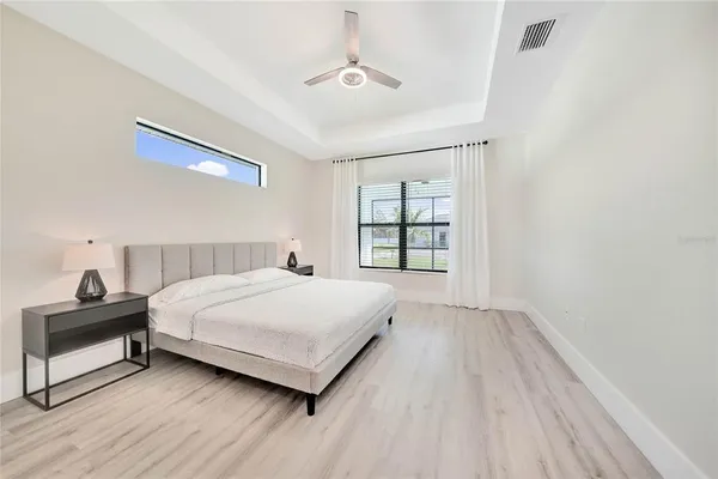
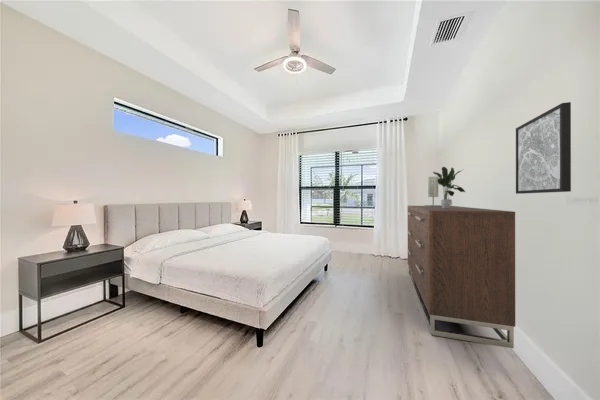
+ potted plant (448, 186)
+ dresser (442, 253)
+ table lamp (433, 191)
+ wall art (538, 155)
